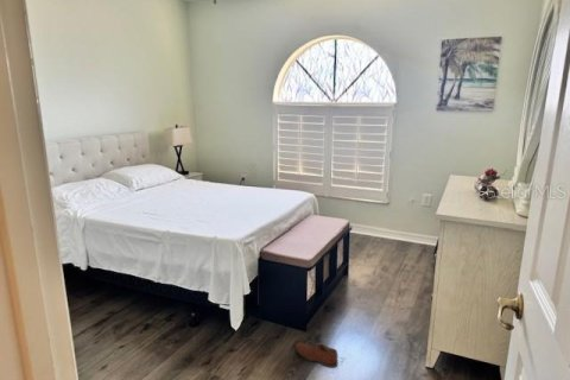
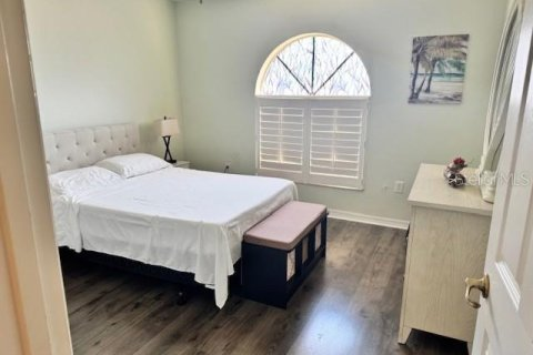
- shoe (315, 350)
